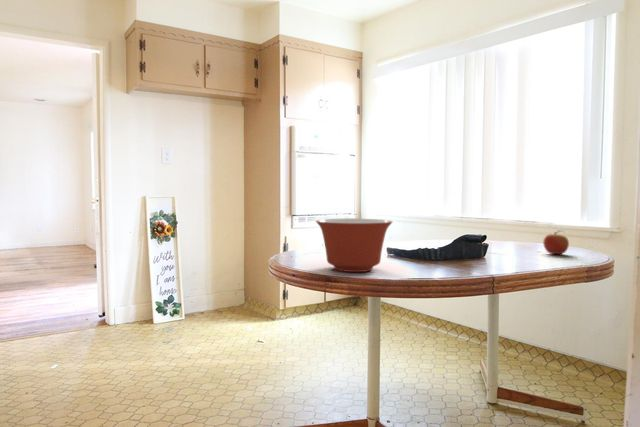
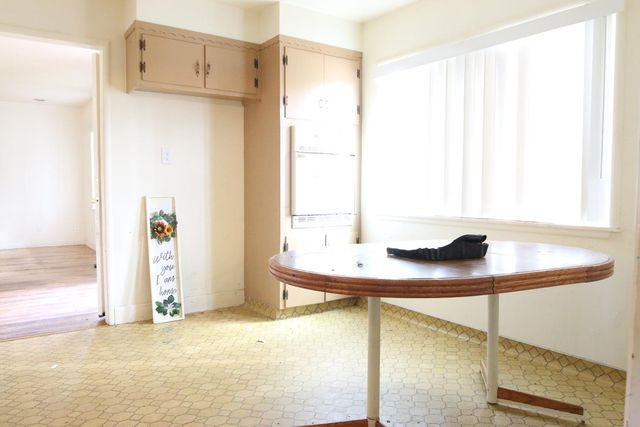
- mixing bowl (353, 244)
- fruit (555, 242)
